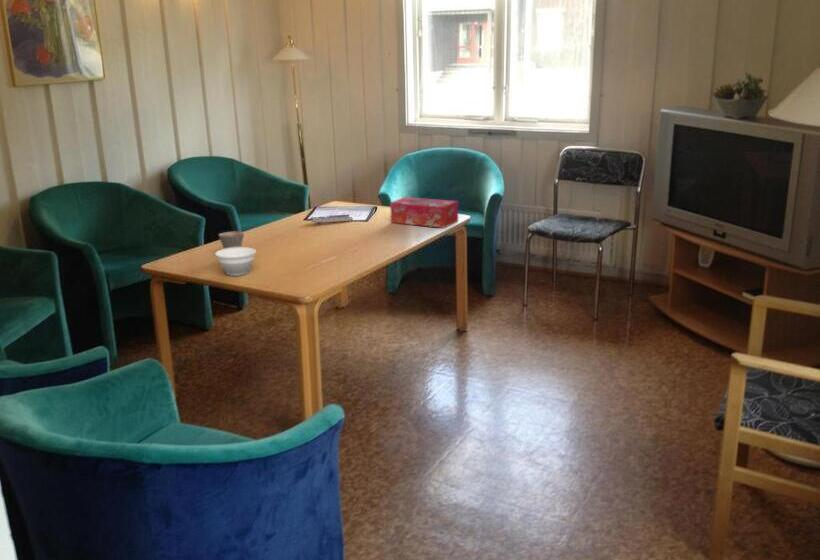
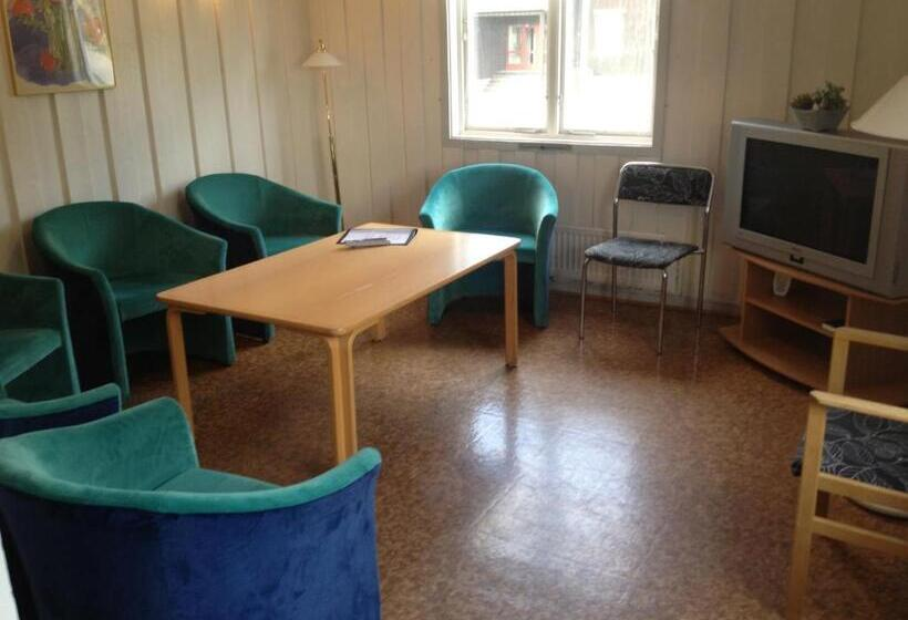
- bowl (236, 262)
- cup (232, 245)
- tissue box (424, 211)
